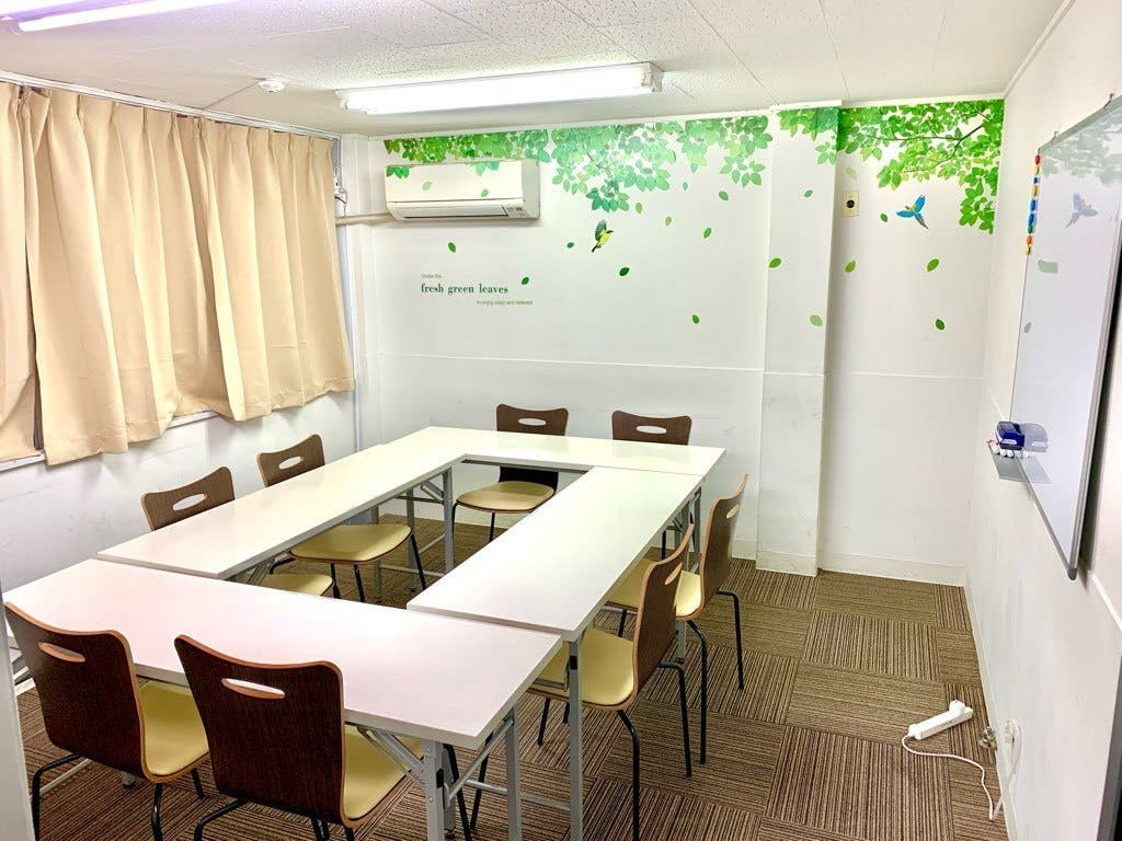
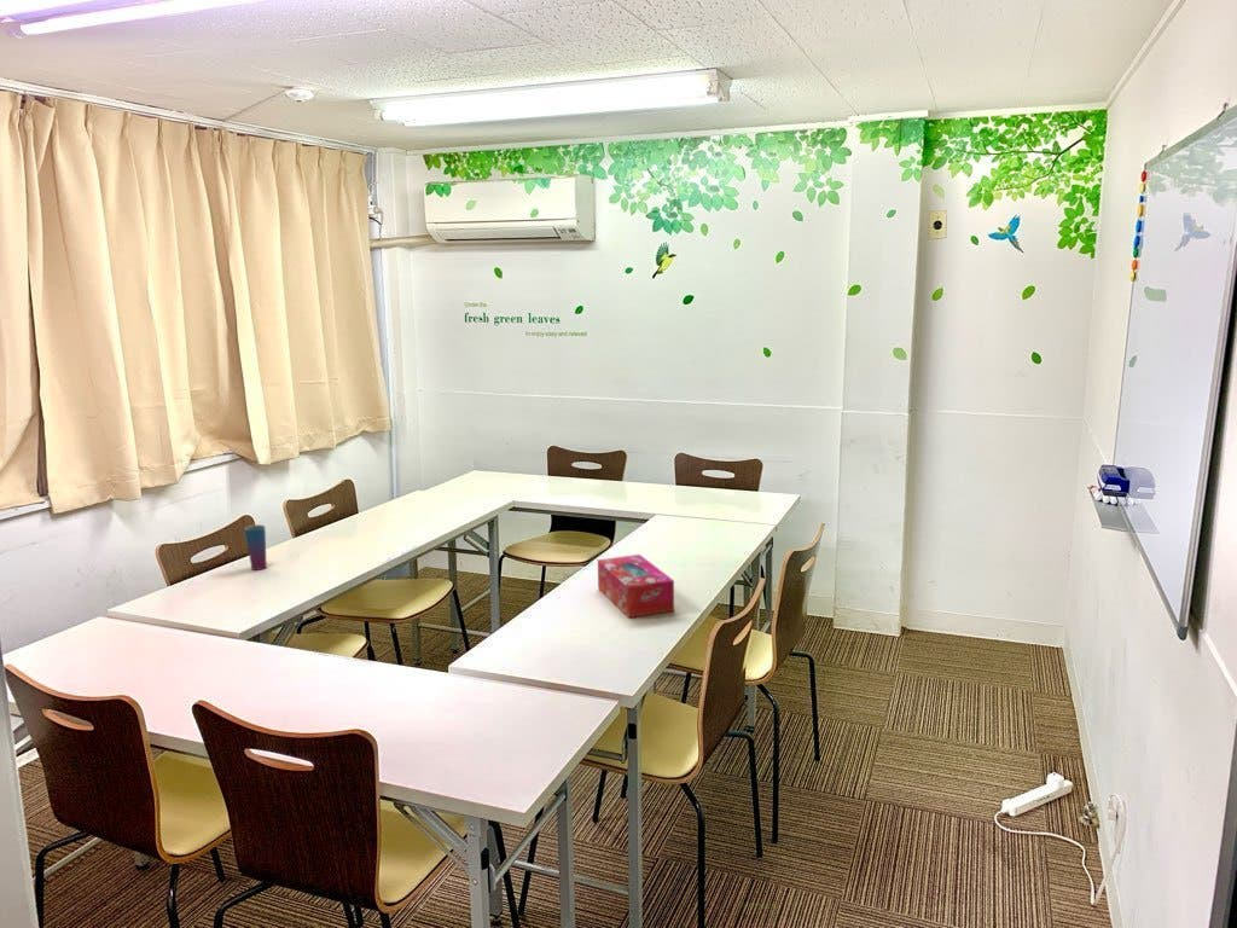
+ tissue box (634, 584)
+ cup (256, 547)
